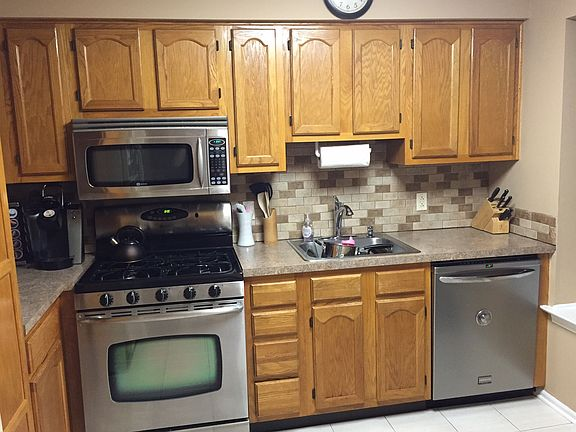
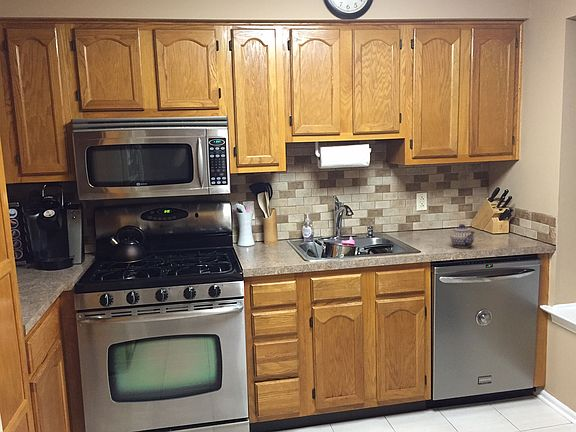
+ teapot (462, 235)
